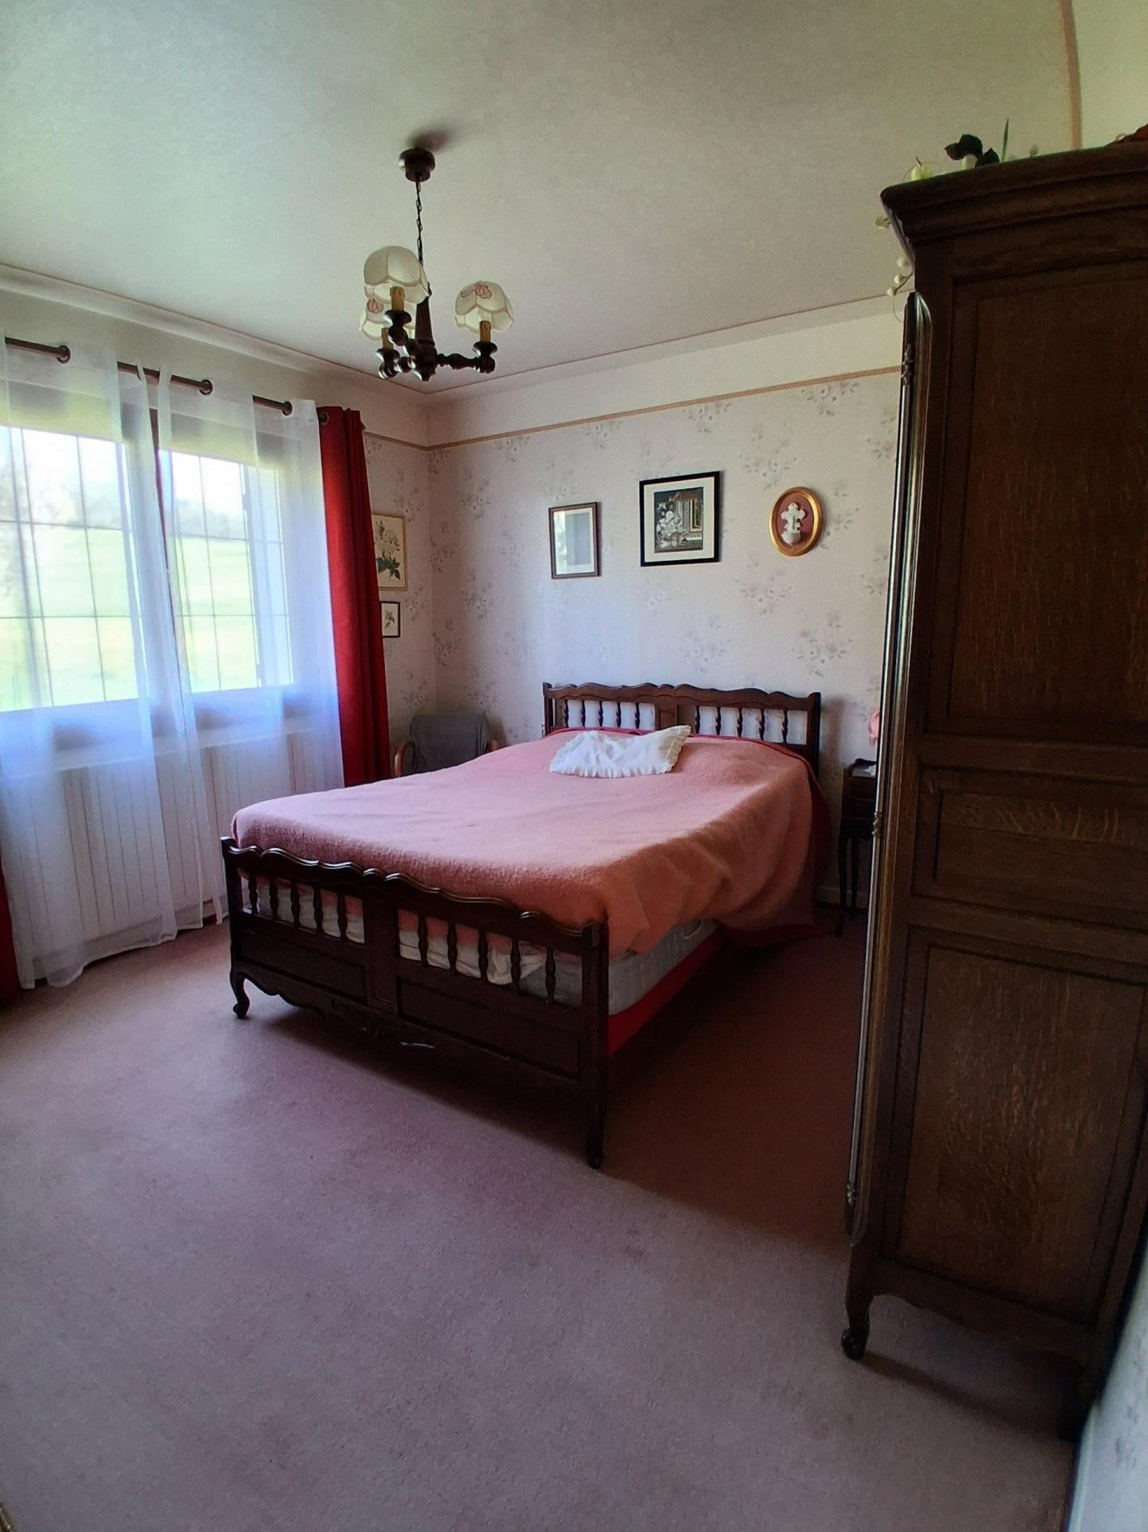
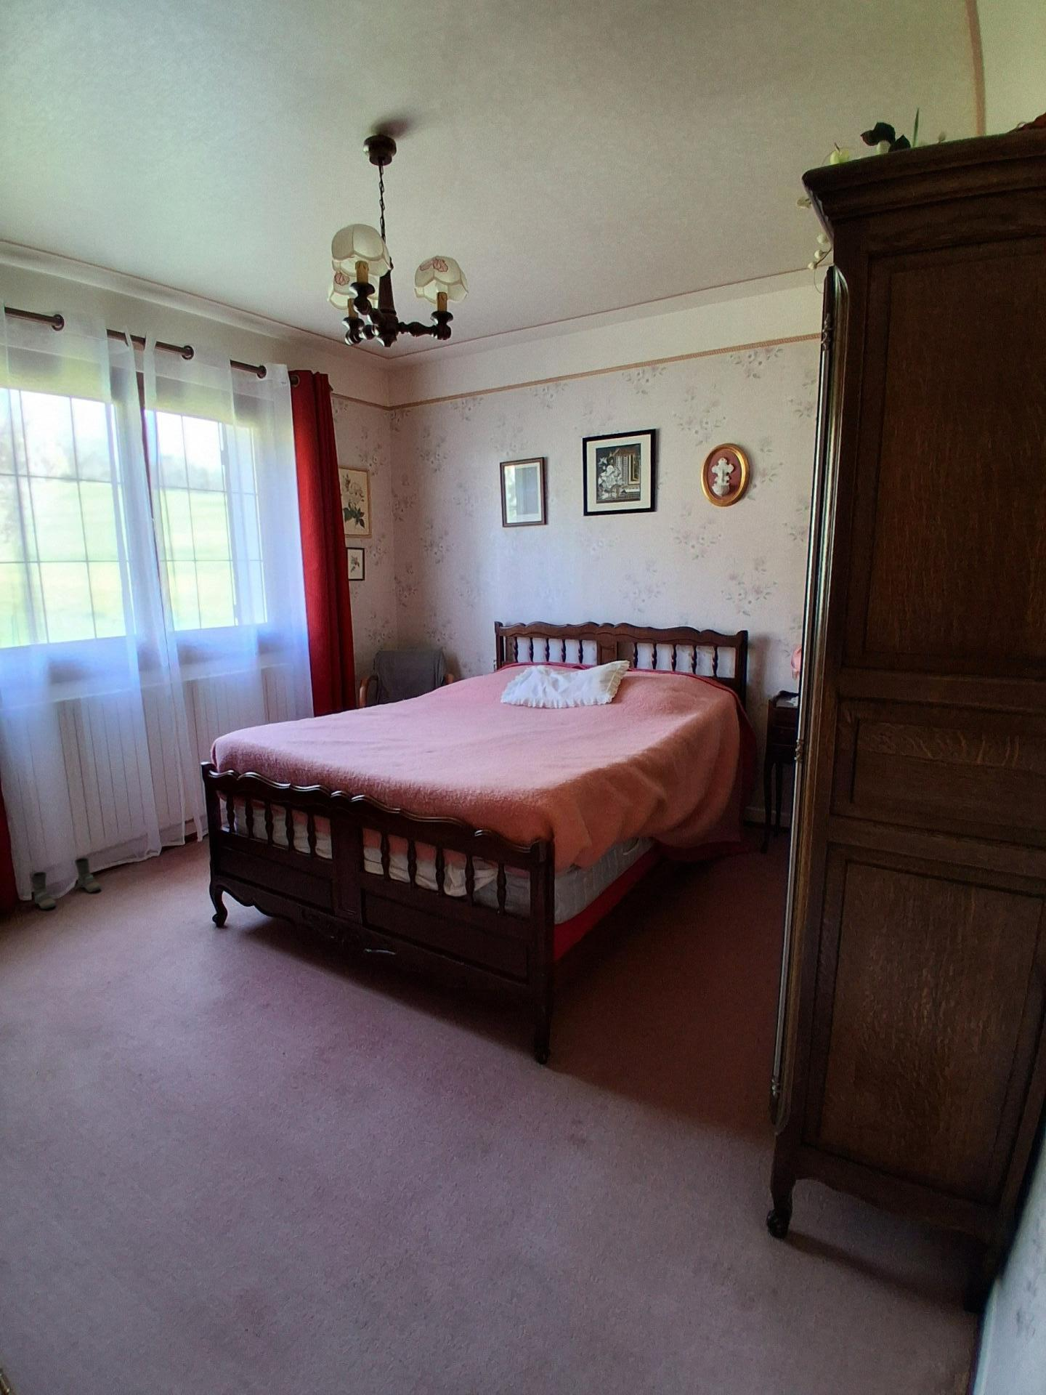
+ boots (78, 881)
